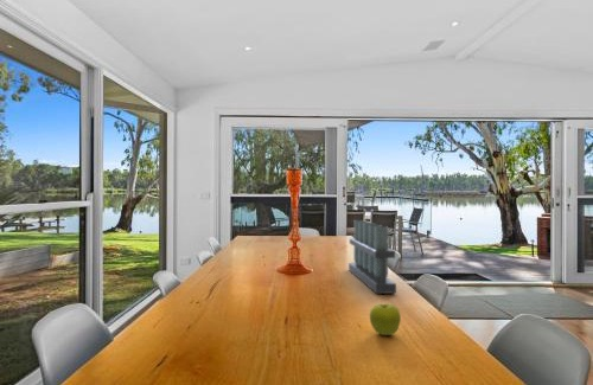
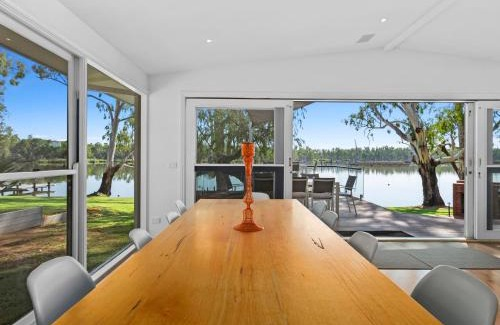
- fruit (384, 319)
- candle holder (369, 251)
